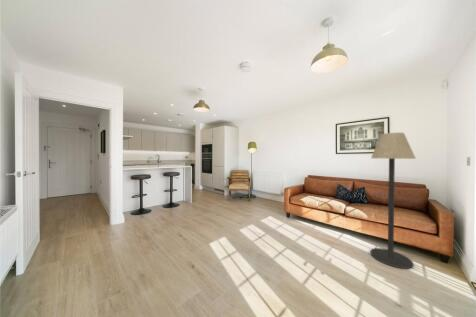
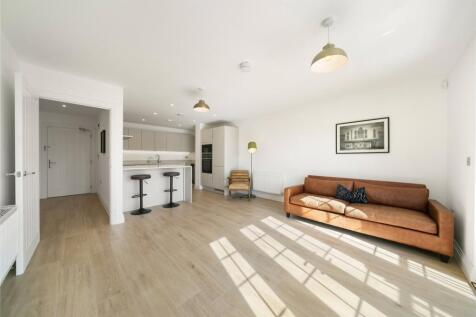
- floor lamp (391, 196)
